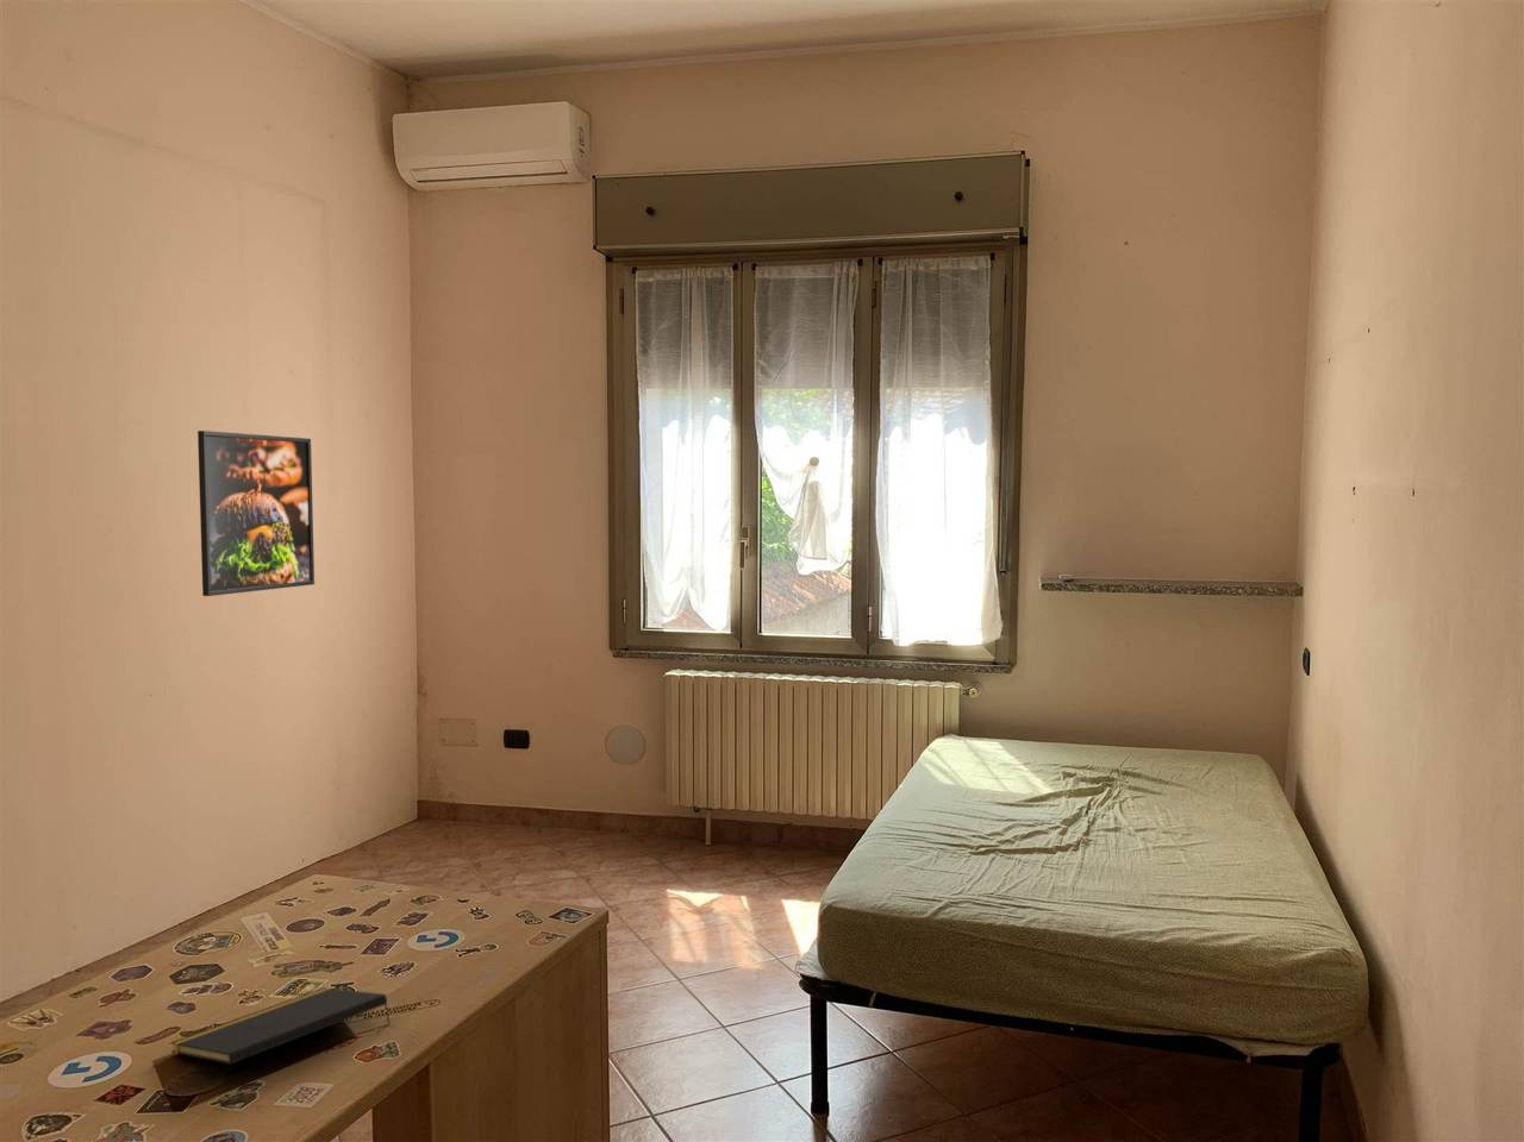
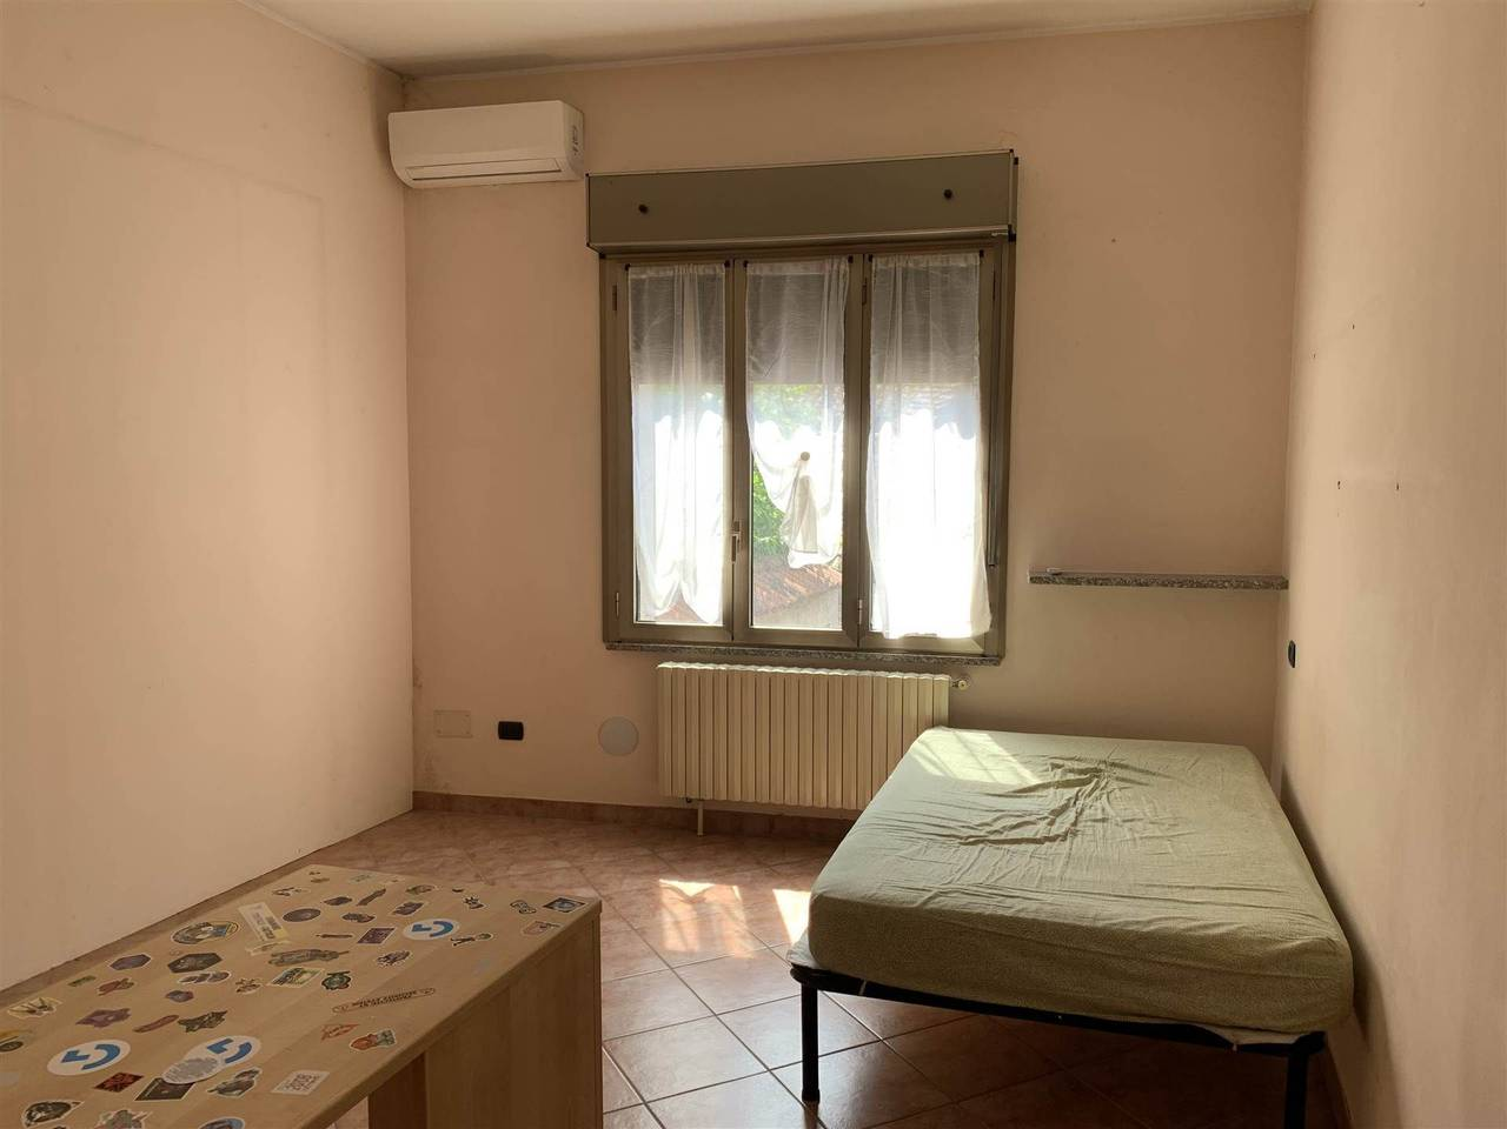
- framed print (259, 512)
- notepad (281, 1022)
